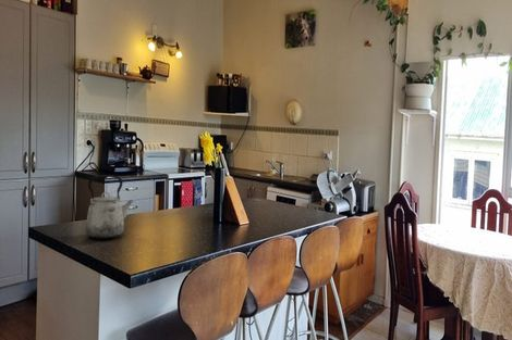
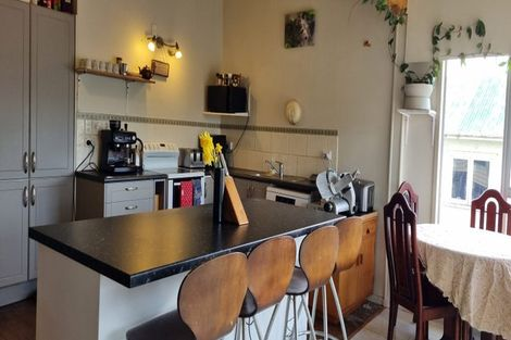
- kettle (111, 205)
